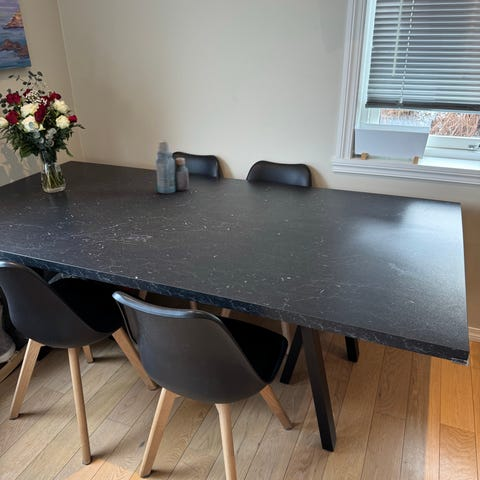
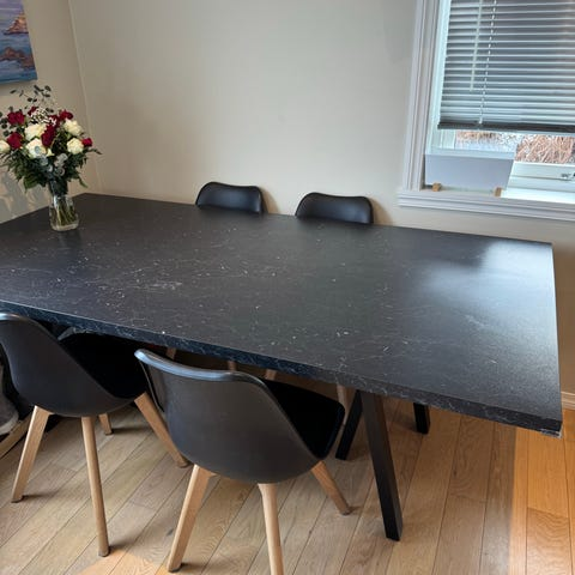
- bottle (171, 165)
